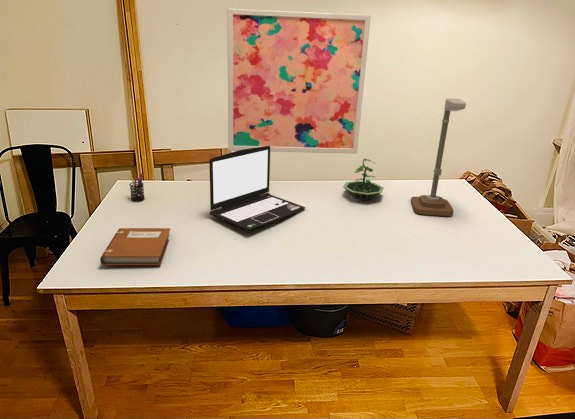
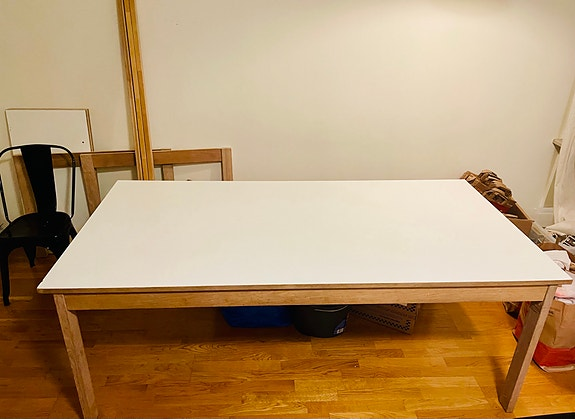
- laptop (260, 185)
- terrarium (365, 166)
- wall art (296, 85)
- pen holder (138, 185)
- notebook (138, 244)
- desk lamp (441, 157)
